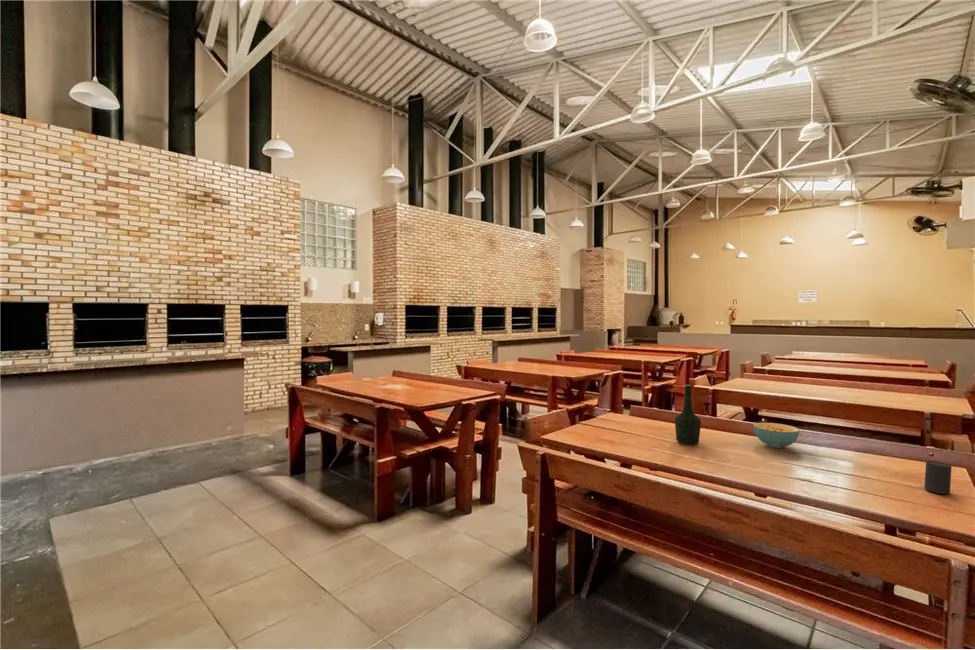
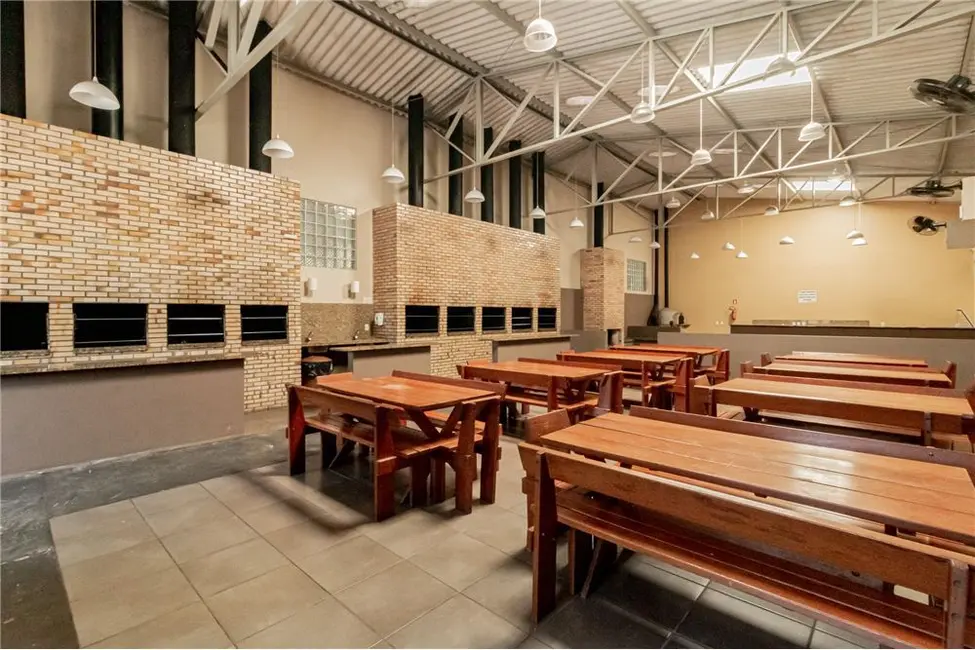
- cup (937, 477)
- bottle (687, 413)
- cereal bowl (775, 436)
